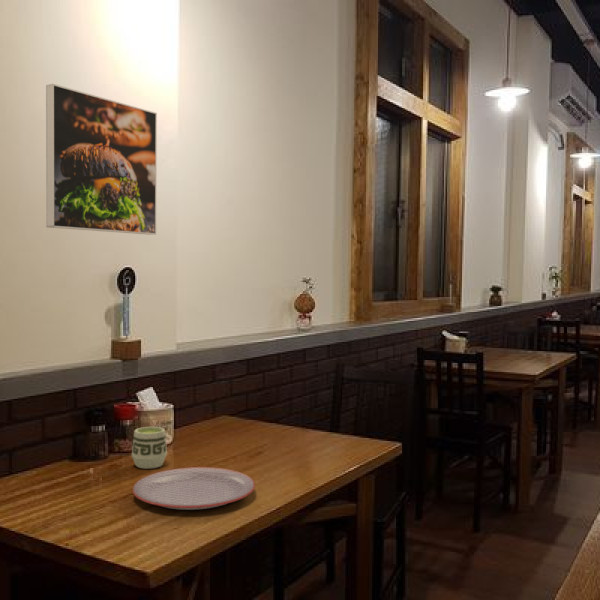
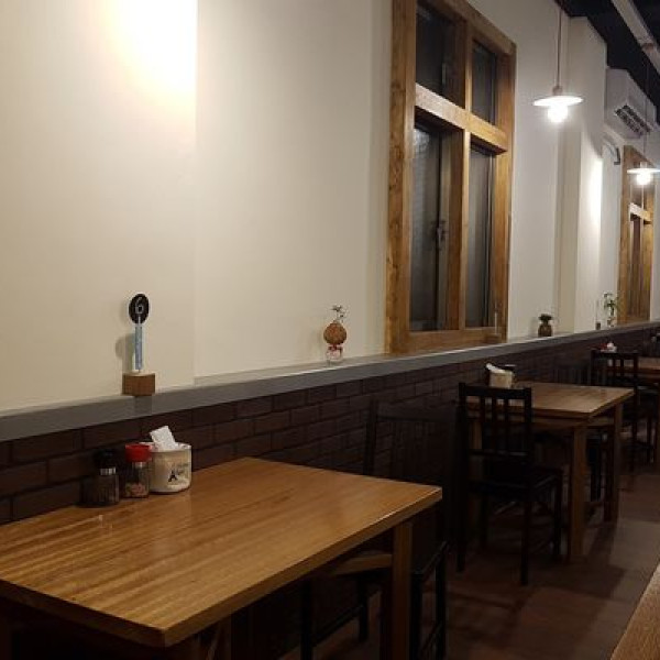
- plate (194, 489)
- cup (149, 447)
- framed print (105, 165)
